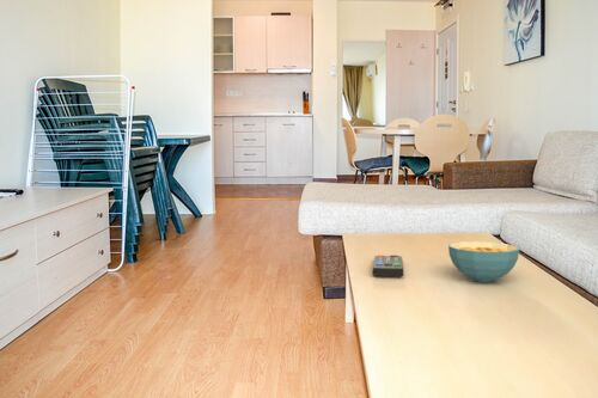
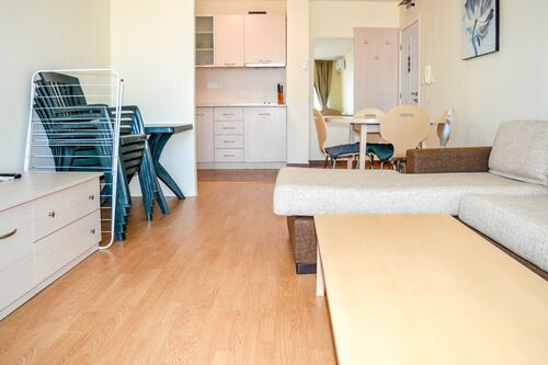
- cereal bowl (482, 263)
- remote control (388, 264)
